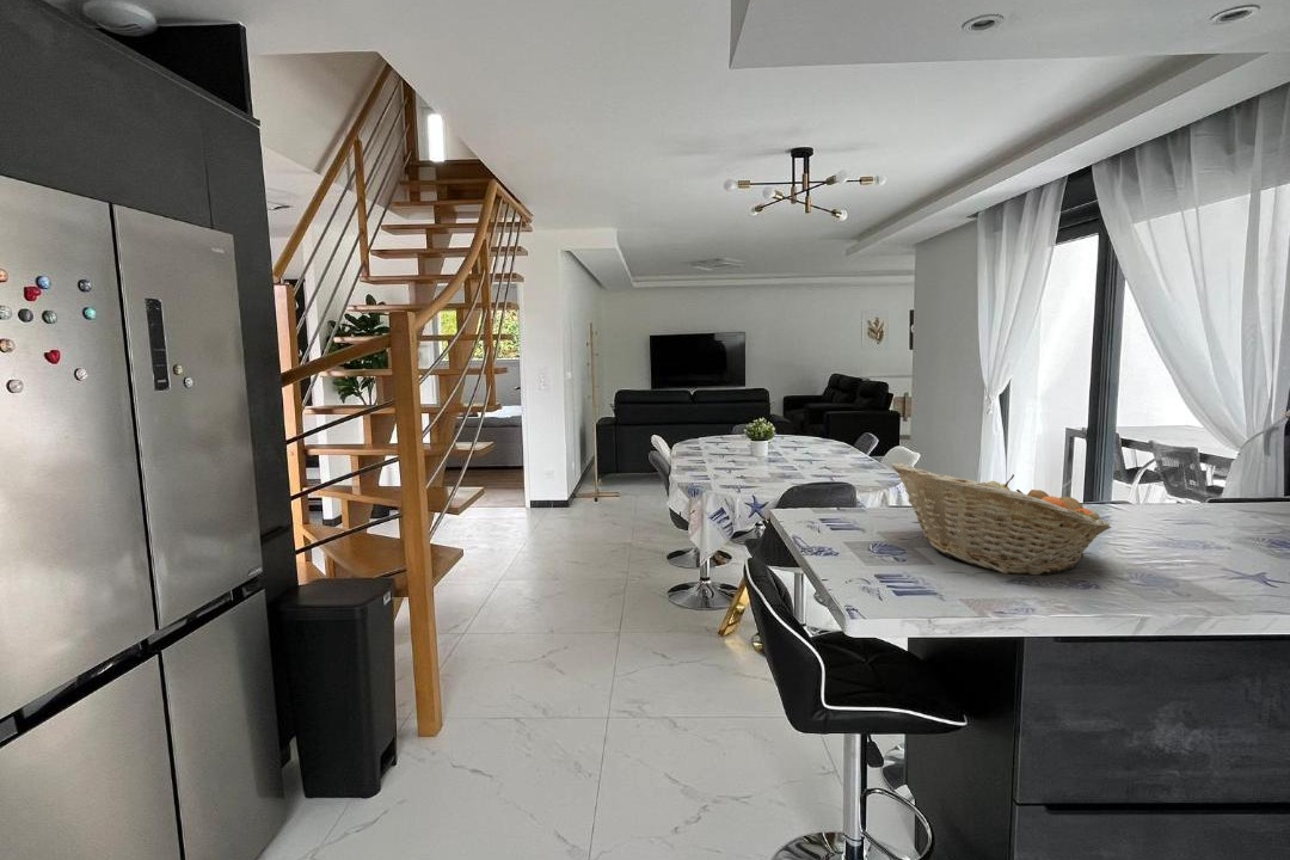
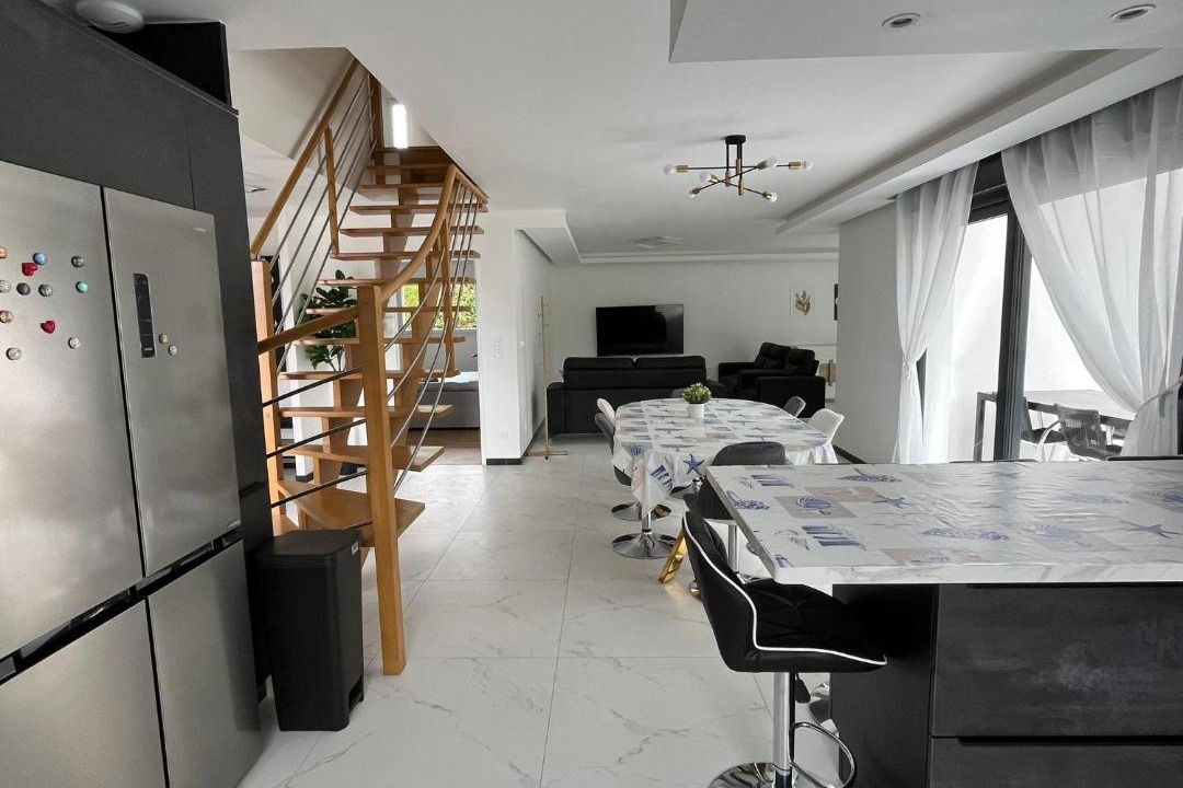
- fruit basket (990, 509)
